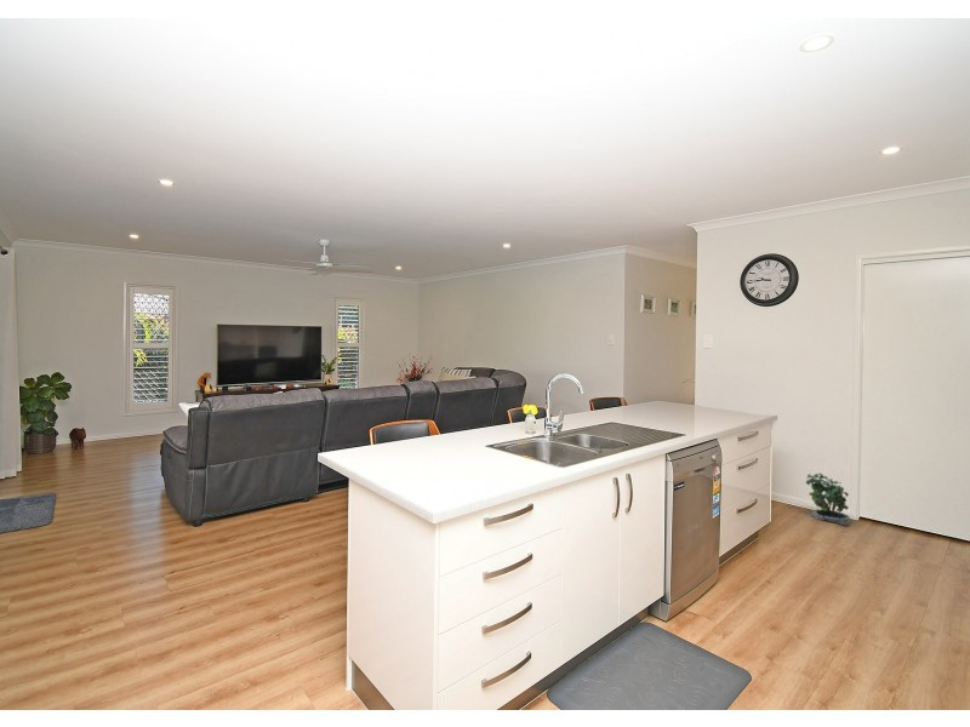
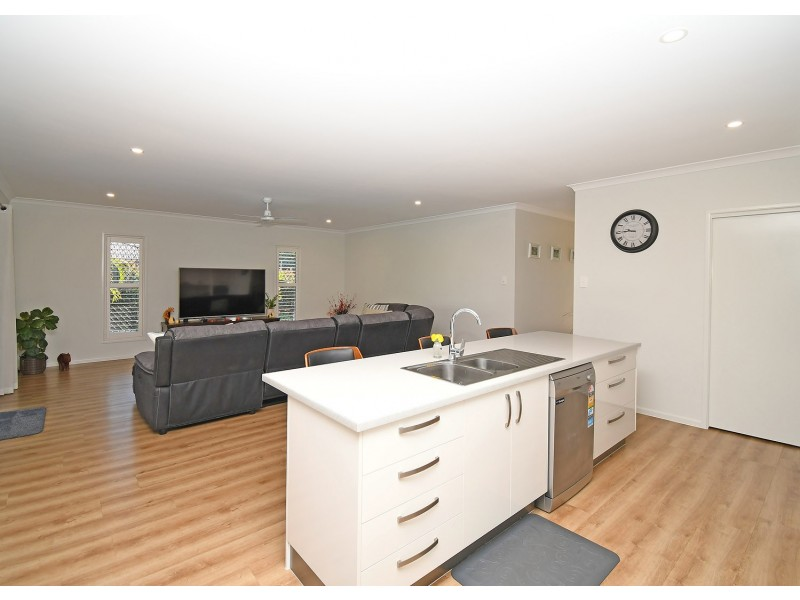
- potted plant (827, 494)
